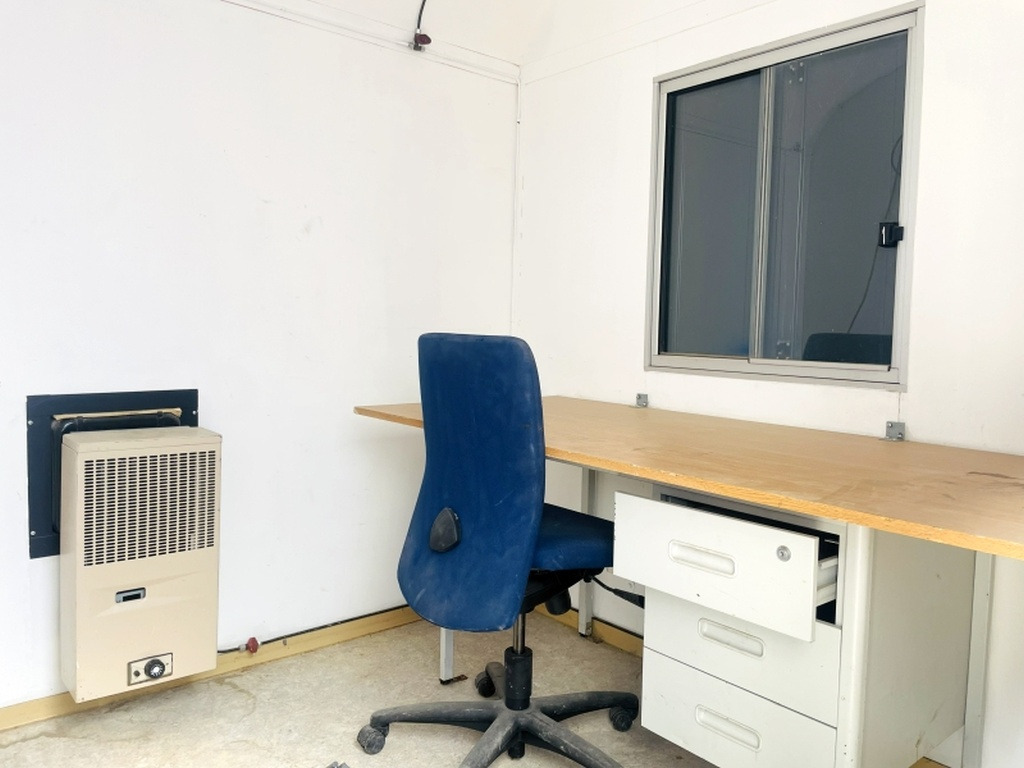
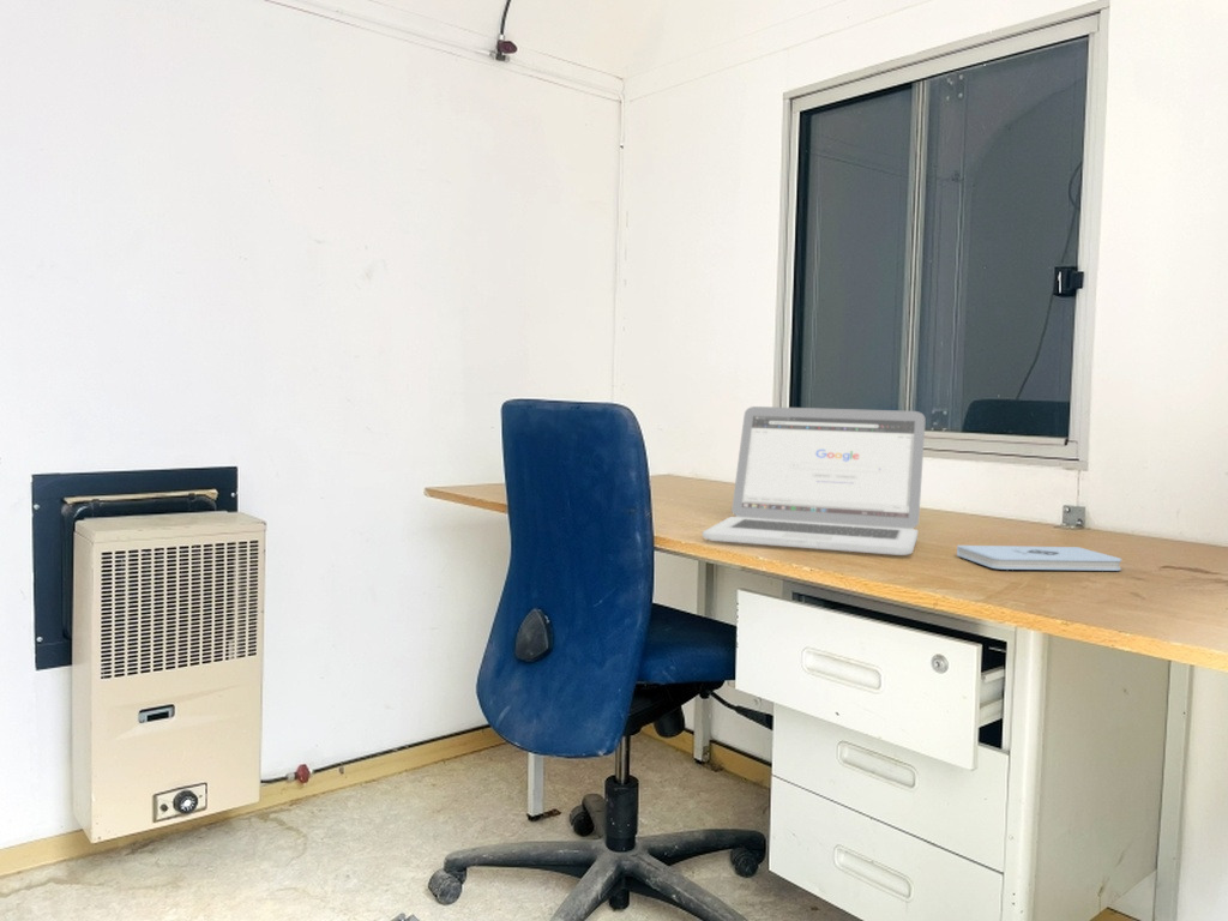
+ notepad (1037, 556)
+ laptop (818, 472)
